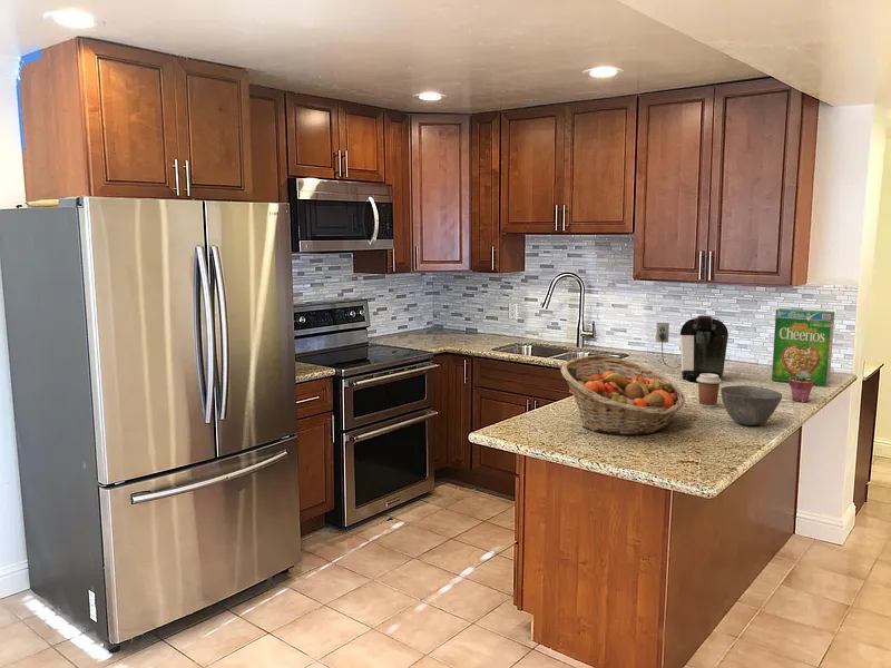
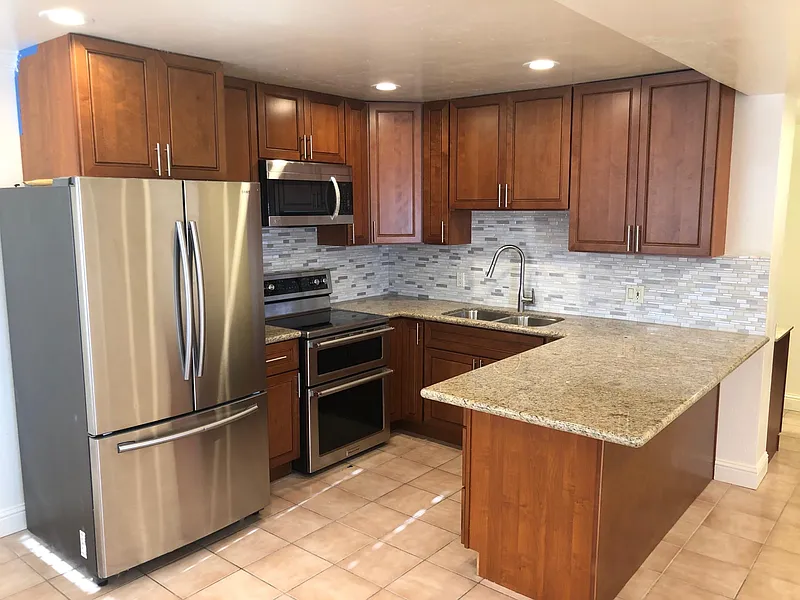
- fruit basket (621, 393)
- coffee maker (689, 346)
- cereal box (802, 346)
- potted succulent (801, 385)
- bowl (750, 406)
- coffee cup (708, 390)
